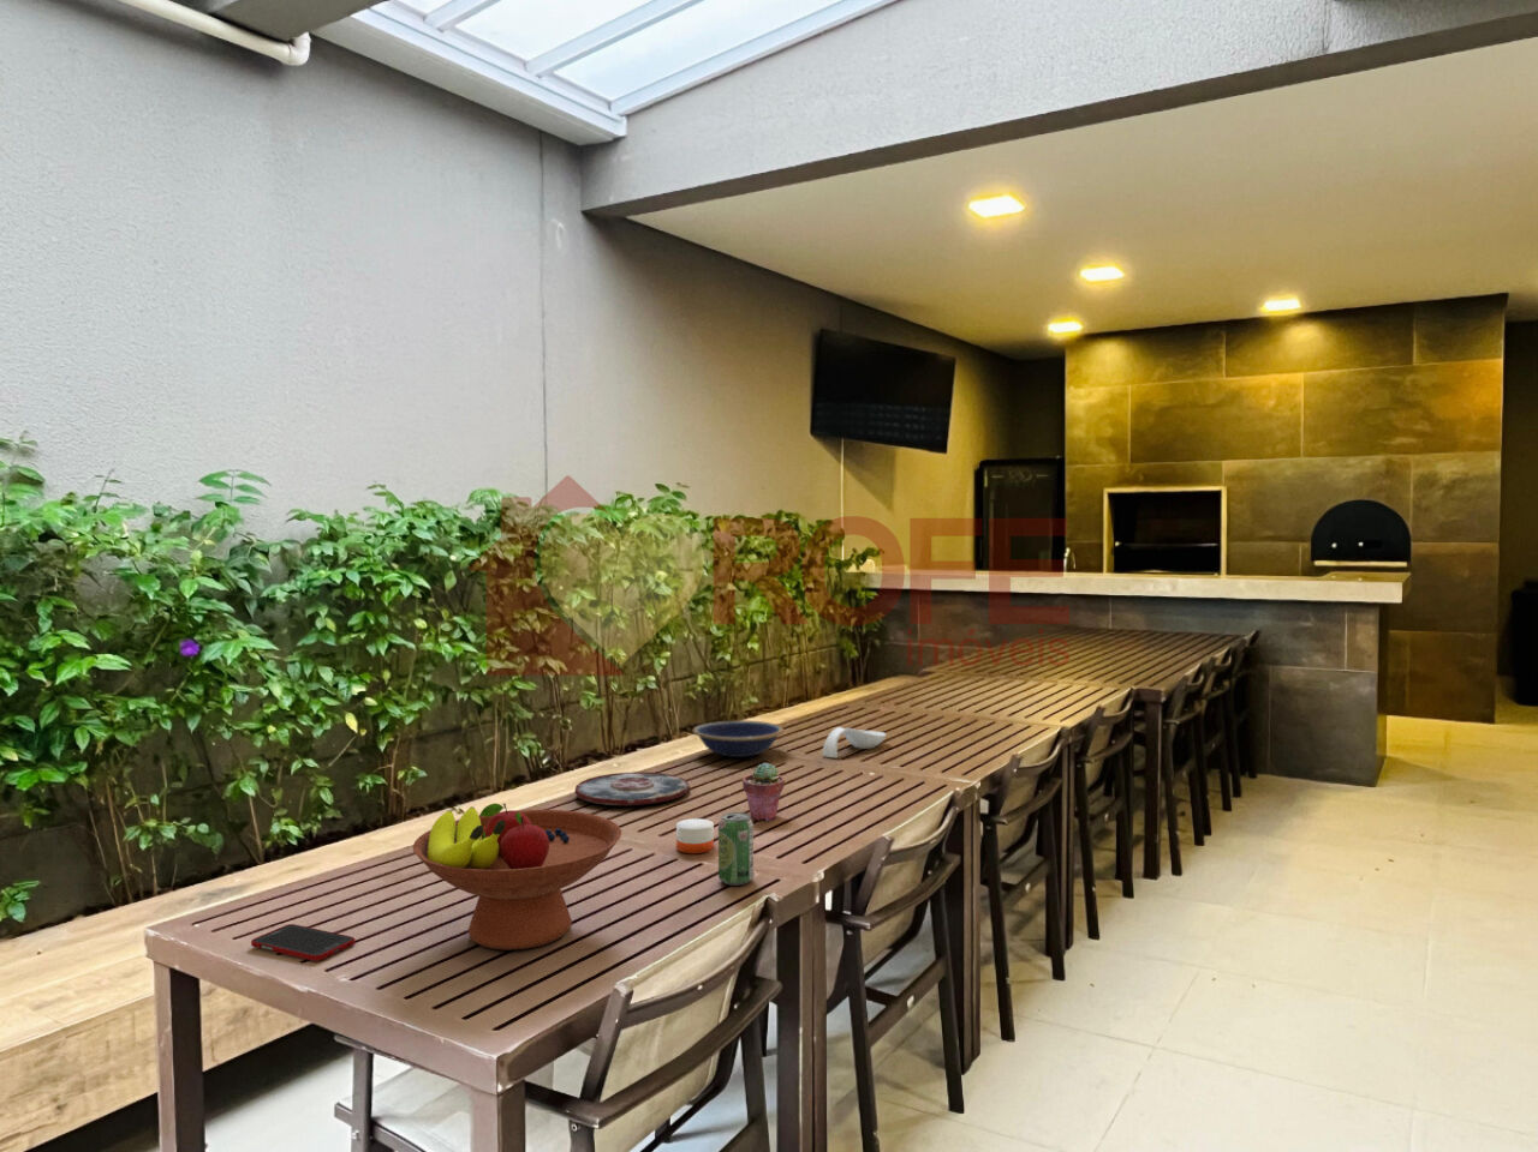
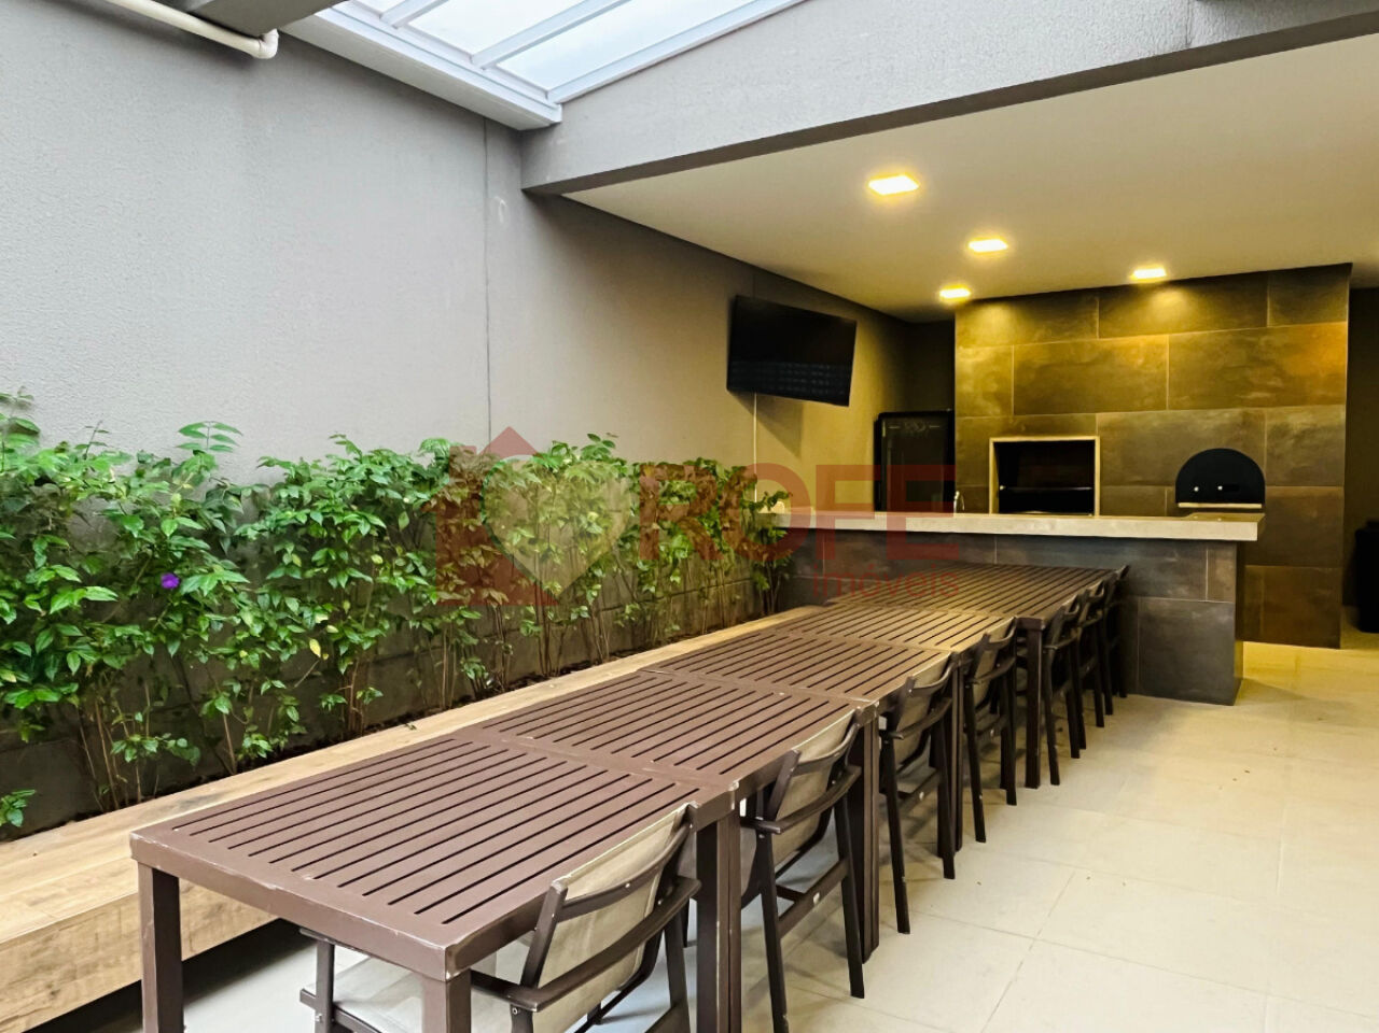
- candle (694, 822)
- cell phone (303, 941)
- potted succulent (763, 790)
- plate (632, 789)
- spoon rest (853, 737)
- fruit bowl (520, 865)
- beverage can (735, 847)
- bowl (738, 742)
